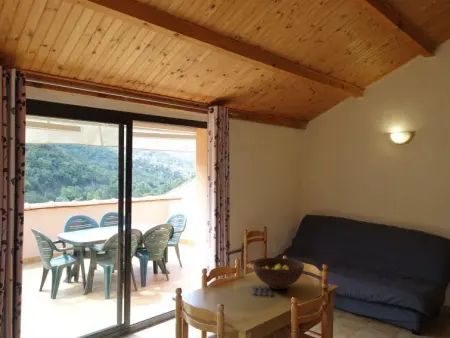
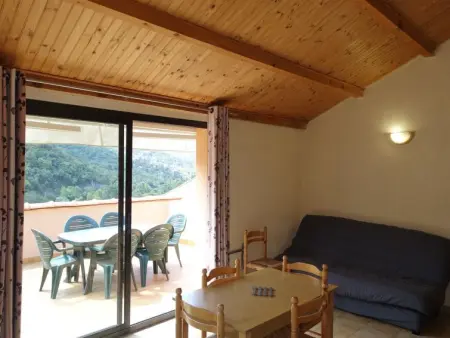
- fruit bowl (278, 275)
